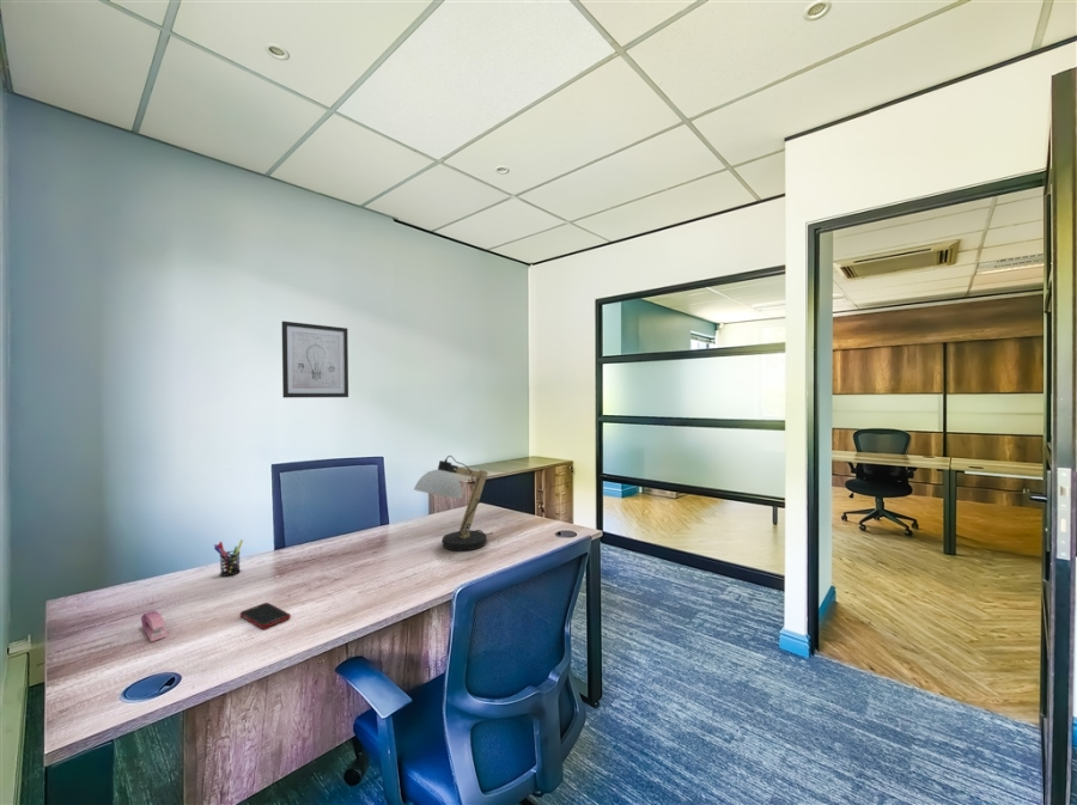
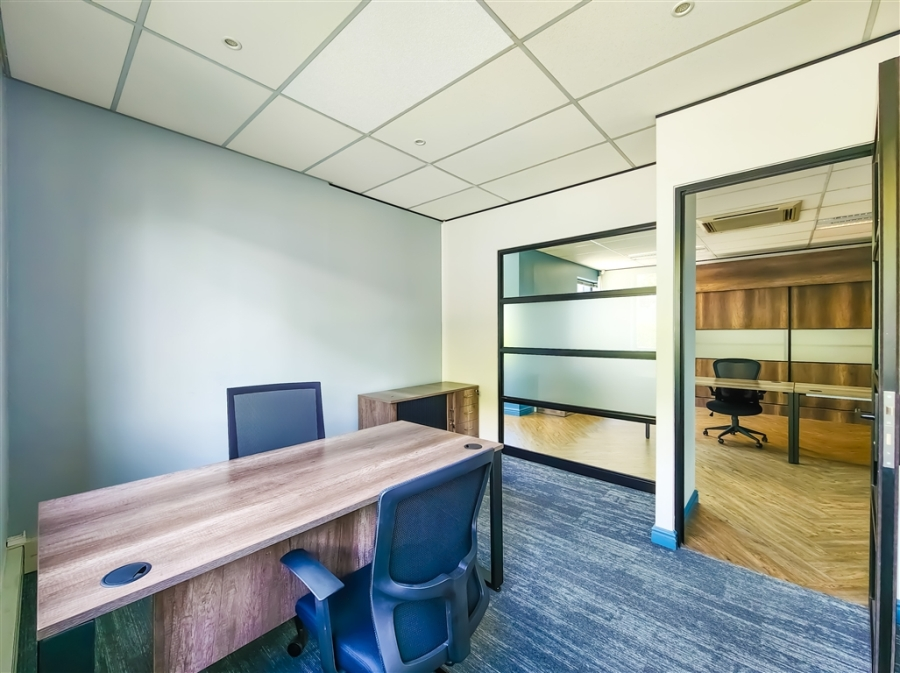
- desk lamp (458, 498)
- cell phone (264, 615)
- wall art (316, 361)
- pen holder (229, 556)
- stapler (153, 622)
